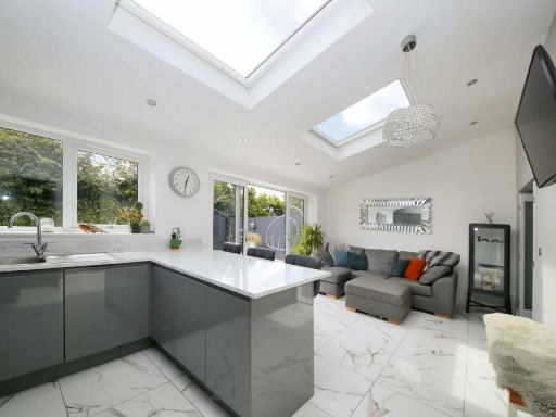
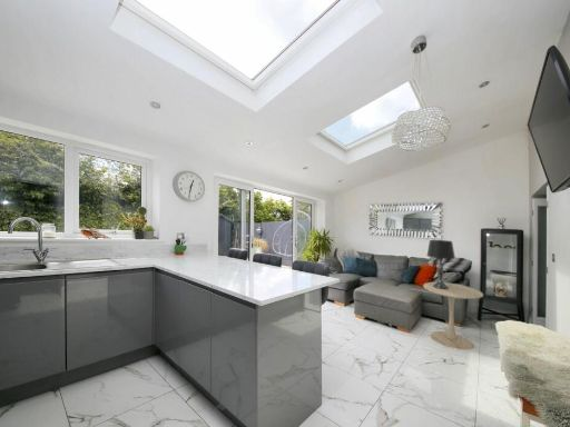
+ table lamp (440, 264)
+ side table (451, 315)
